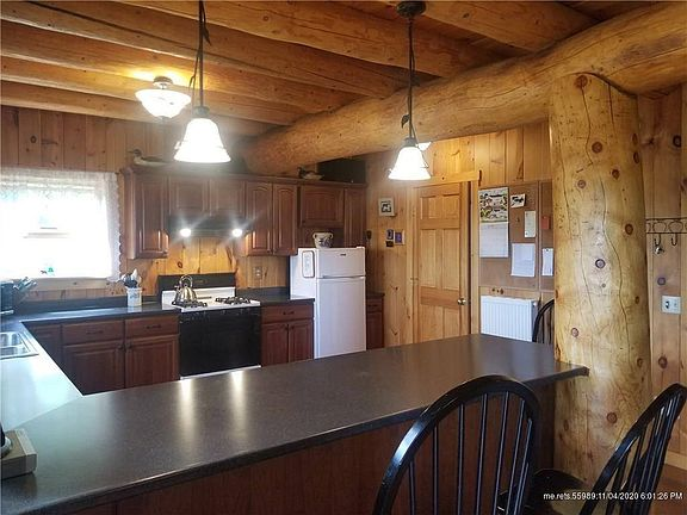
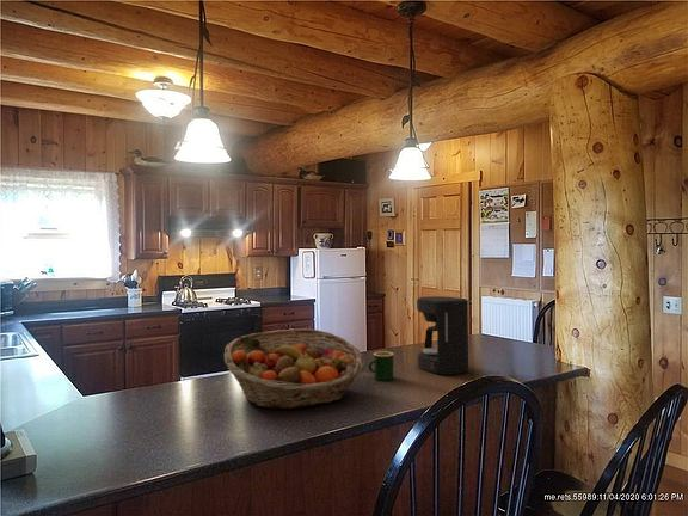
+ fruit basket (295, 366)
+ coffee maker (441, 333)
+ mug (380, 366)
